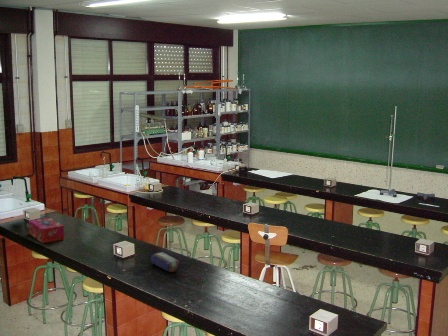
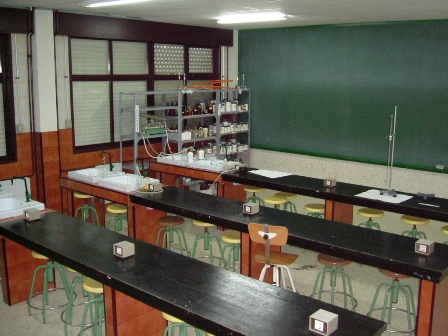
- tissue box (46, 229)
- pencil case (165, 261)
